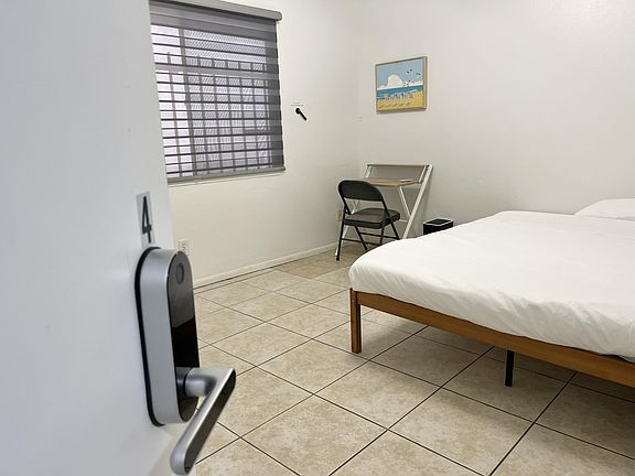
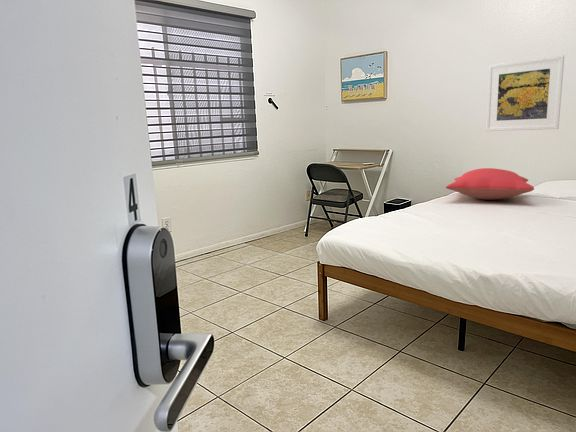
+ pillow (489, 183)
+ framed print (522, 95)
